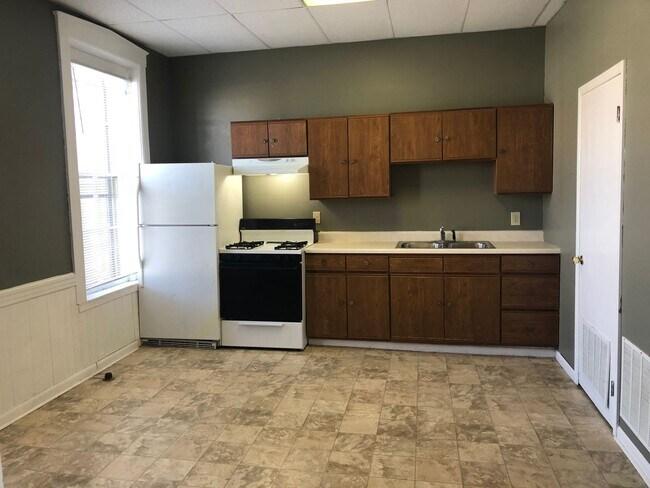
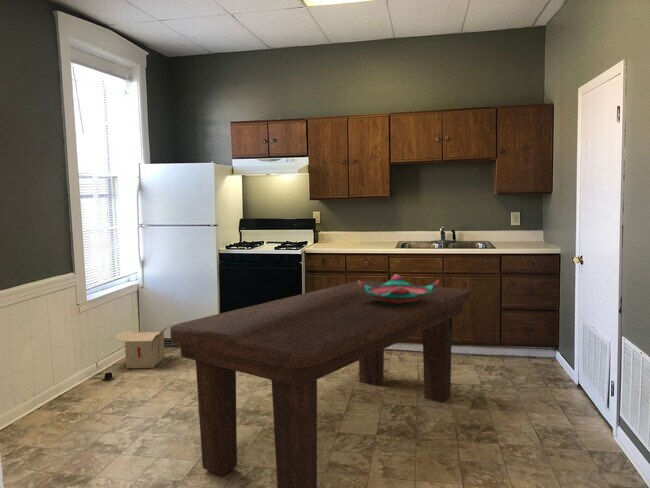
+ dining table (342, 367)
+ decorative bowl (398, 290)
+ cardboard box (143, 345)
